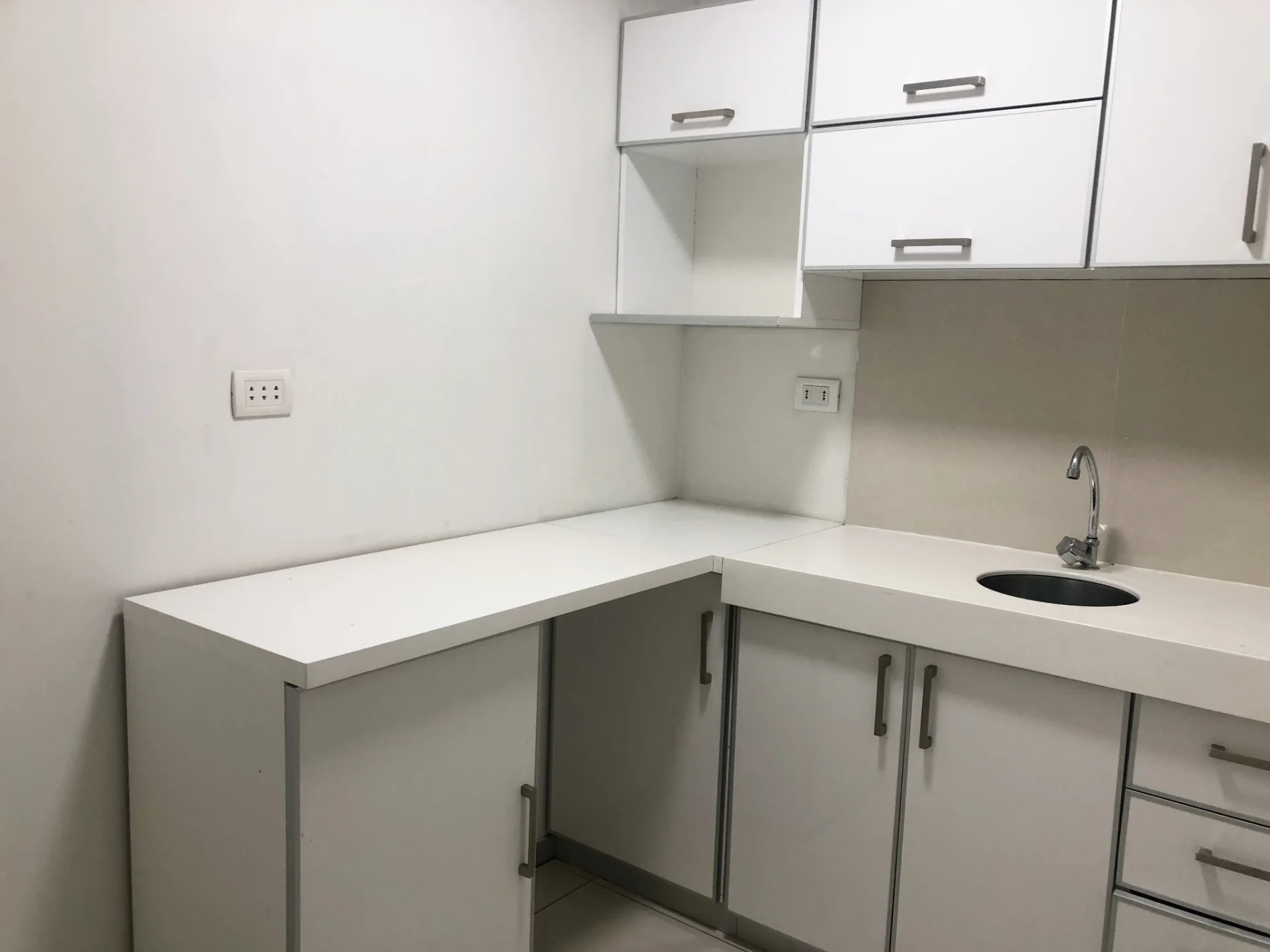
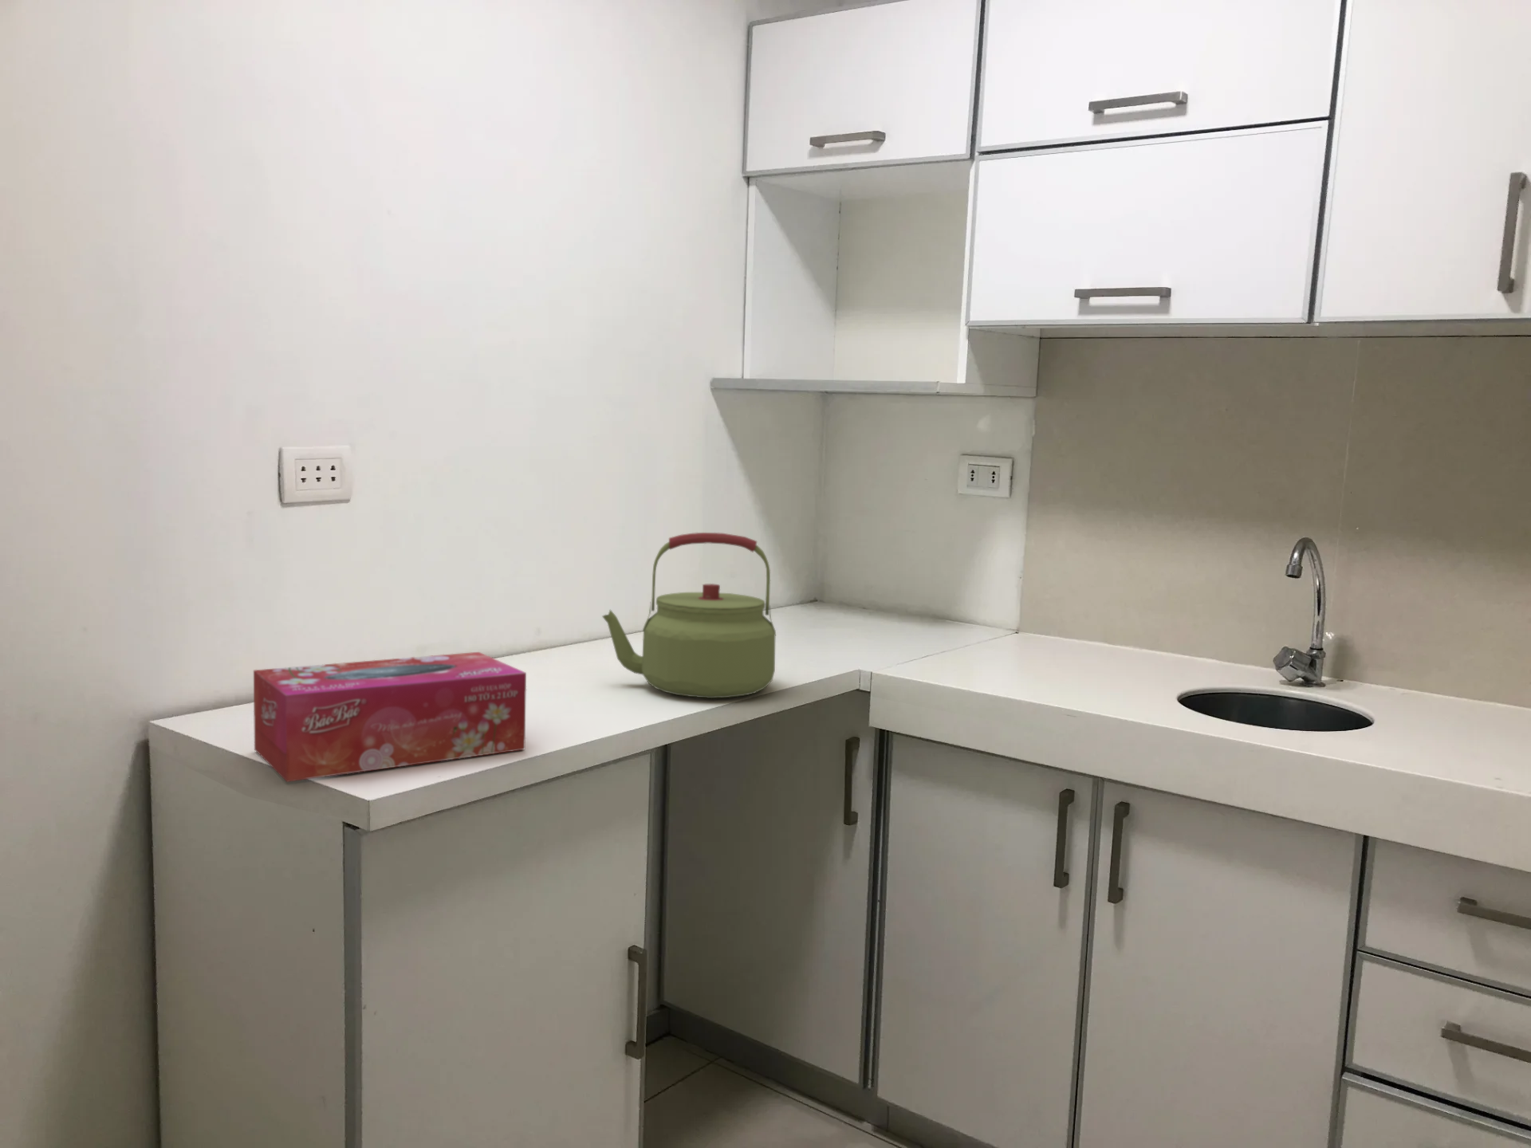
+ kettle (690, 609)
+ tissue box (392, 710)
